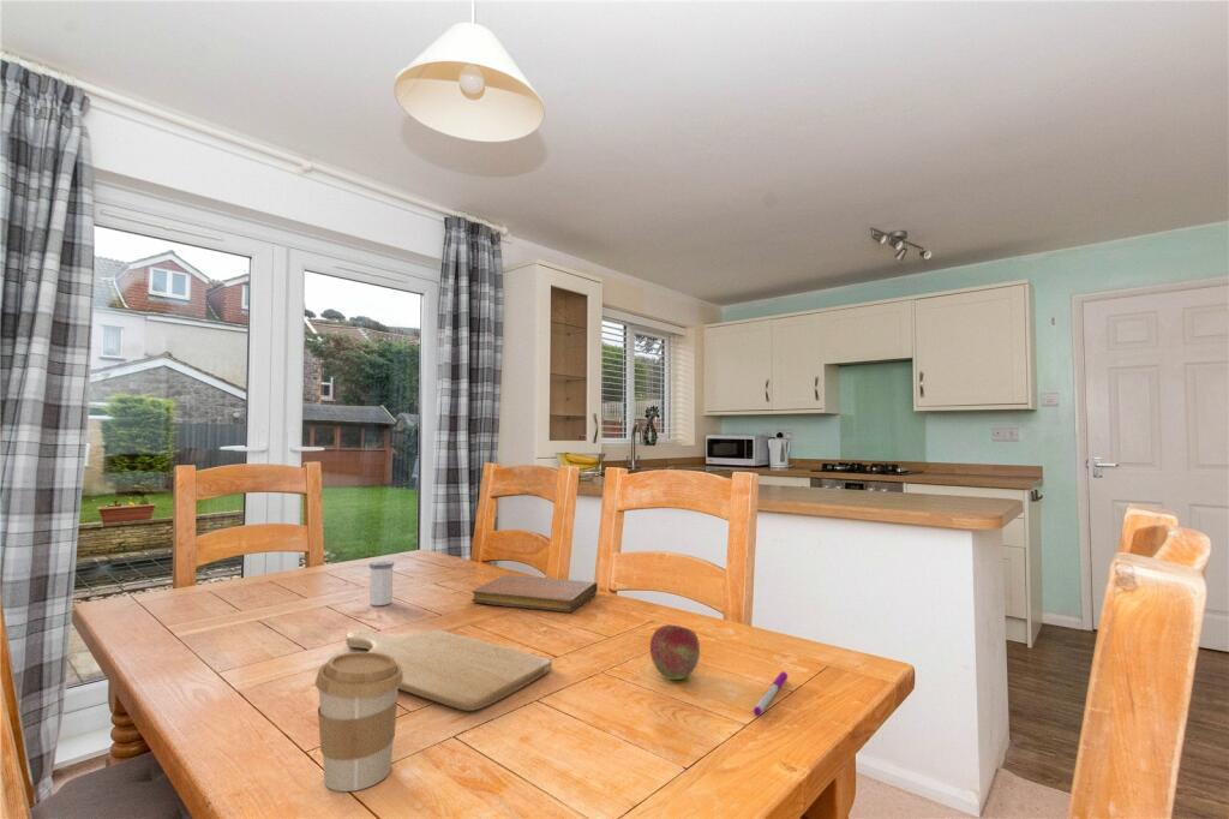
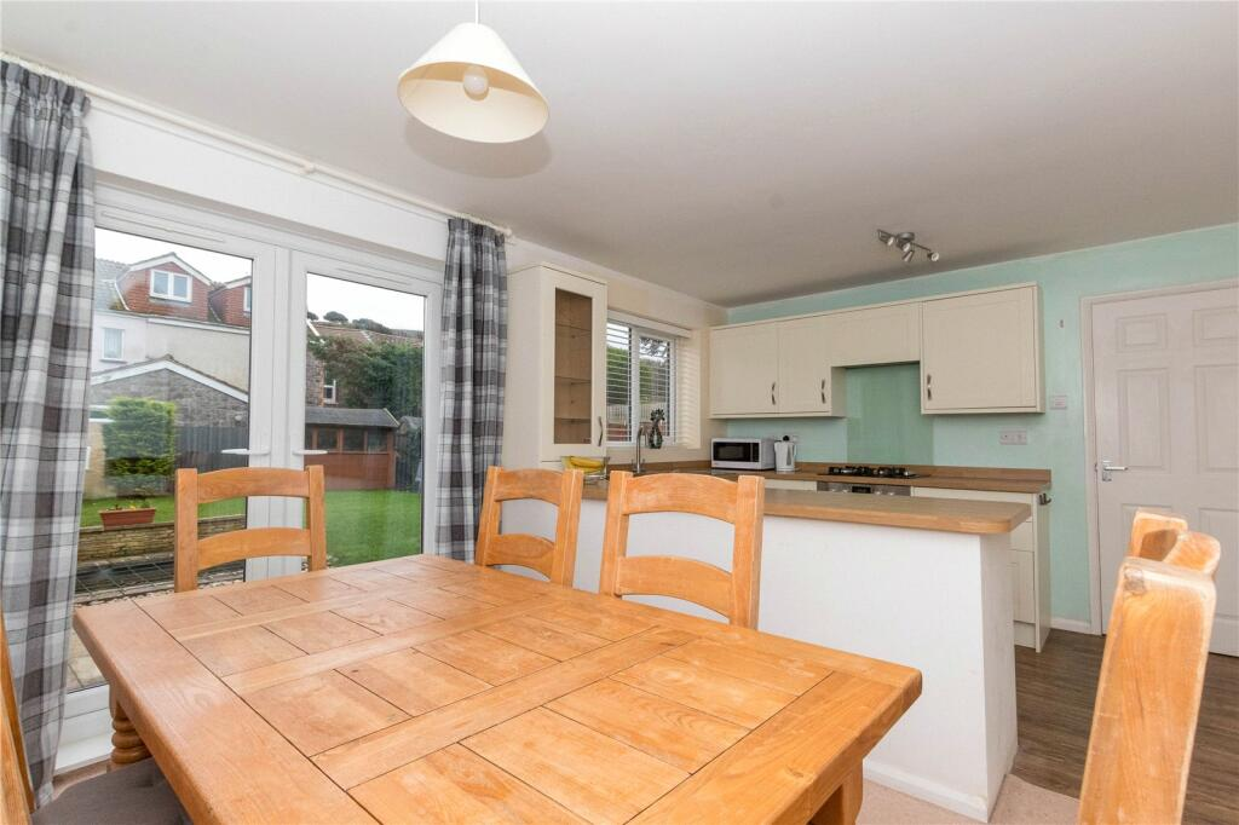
- coffee cup (359, 715)
- fruit (675, 650)
- chopping board (426, 657)
- salt shaker (380, 582)
- notebook (535, 591)
- pen (771, 692)
